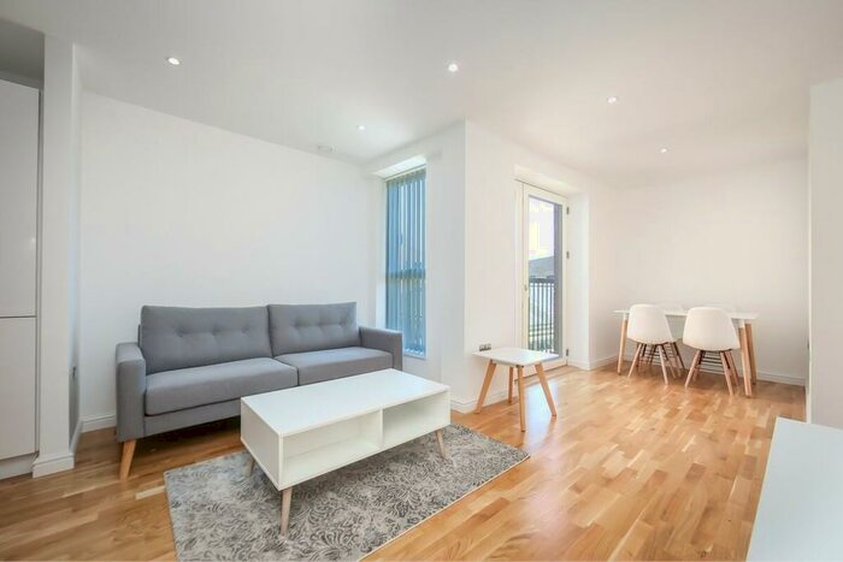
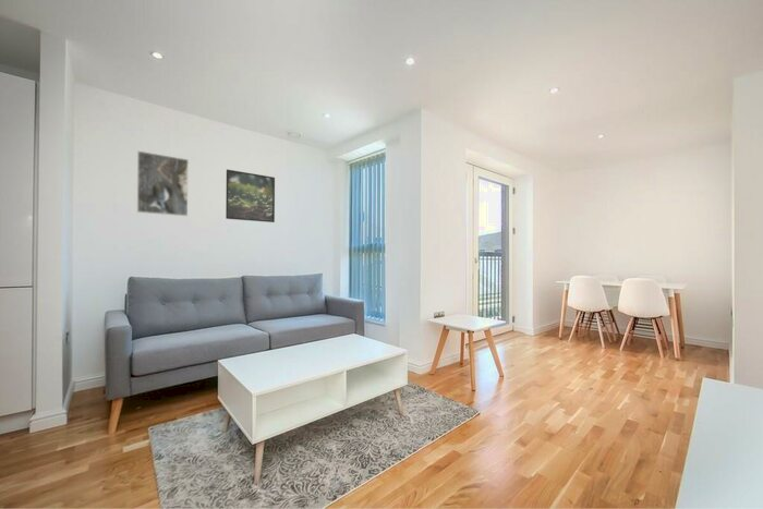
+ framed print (251, 196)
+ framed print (164, 184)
